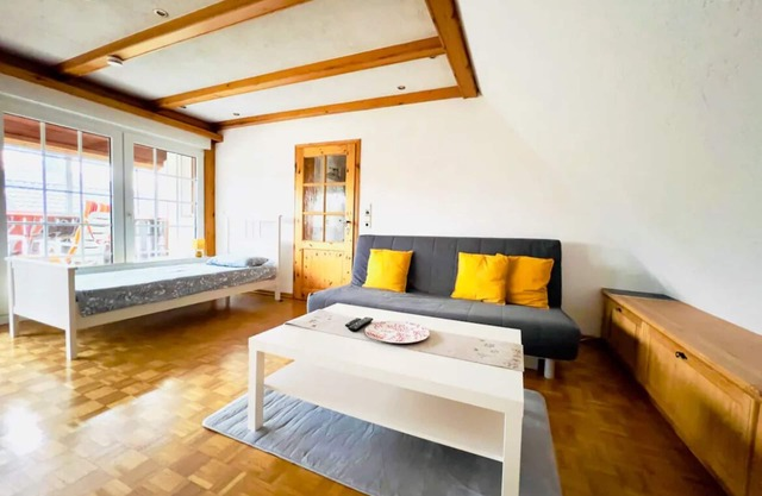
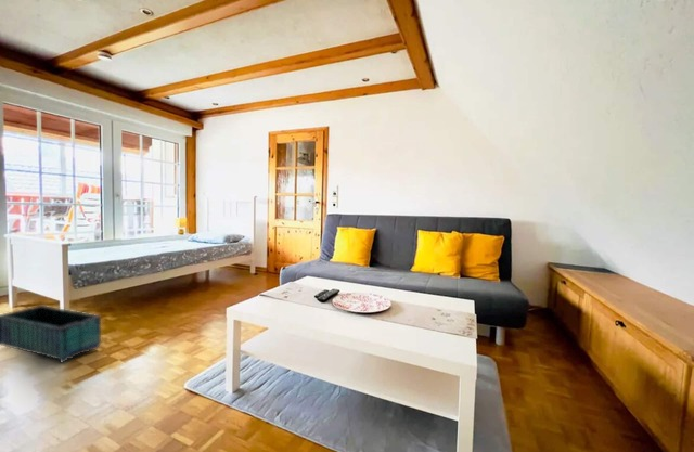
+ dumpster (49, 332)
